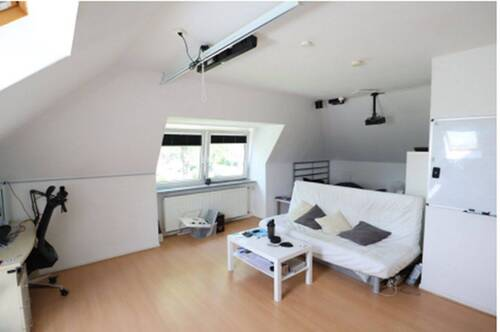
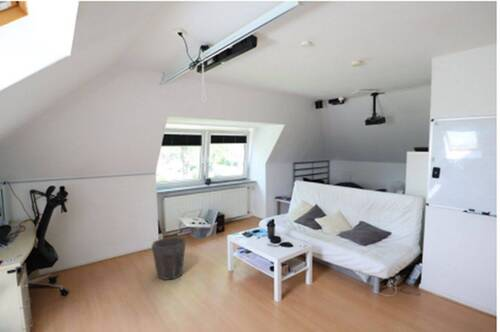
+ waste bin (169, 258)
